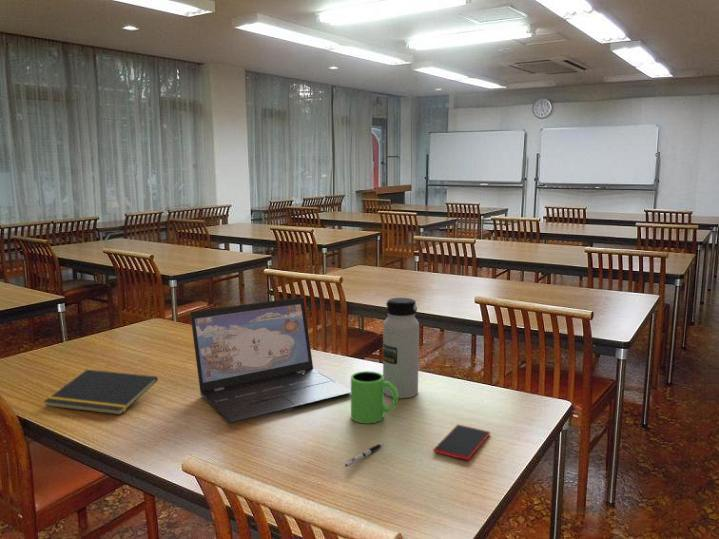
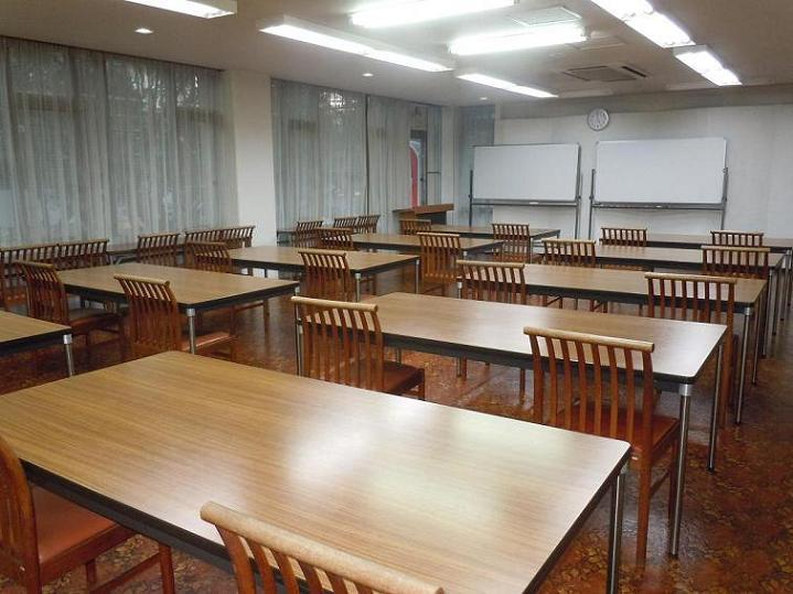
- pen (365, 453)
- mug (374, 397)
- smartphone (462, 441)
- notepad (102, 390)
- water bottle (400, 346)
- laptop (271, 353)
